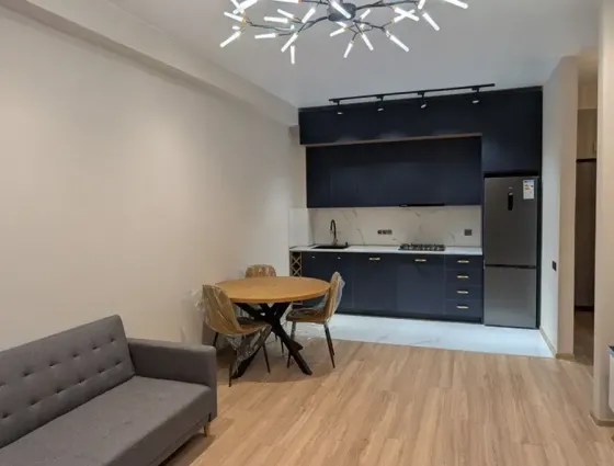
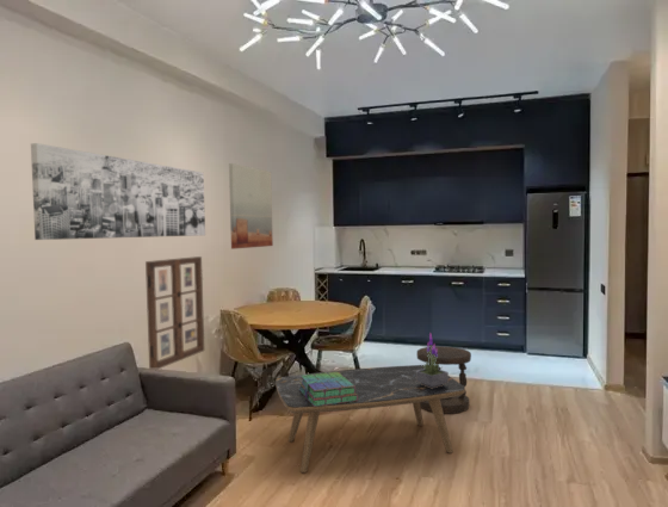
+ wall art (136, 199)
+ stack of books (327, 387)
+ wall art (252, 208)
+ potted plant (432, 358)
+ coffee table (367, 407)
+ stool (439, 369)
+ picture frame (177, 309)
